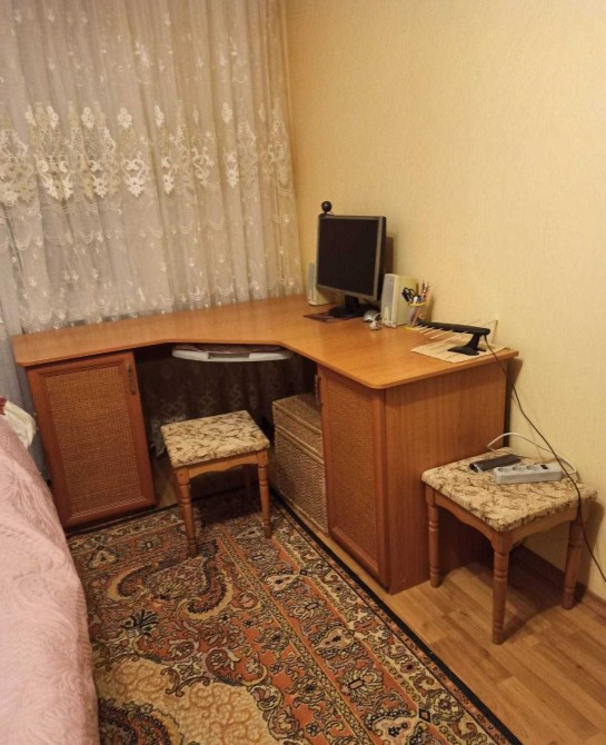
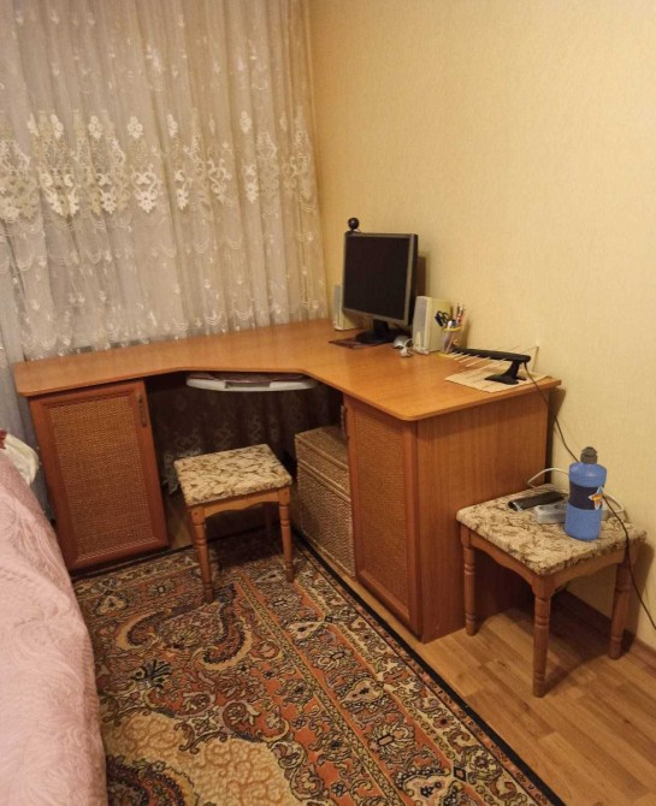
+ water bottle (585, 490)
